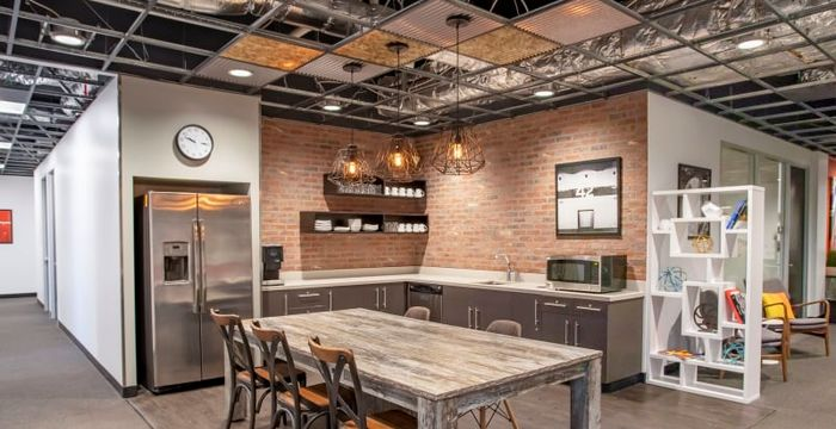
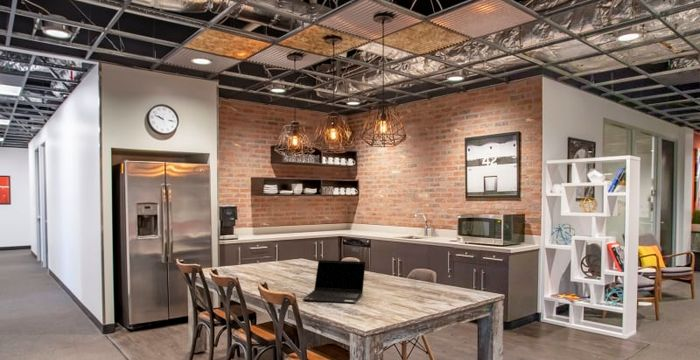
+ laptop computer (335, 281)
